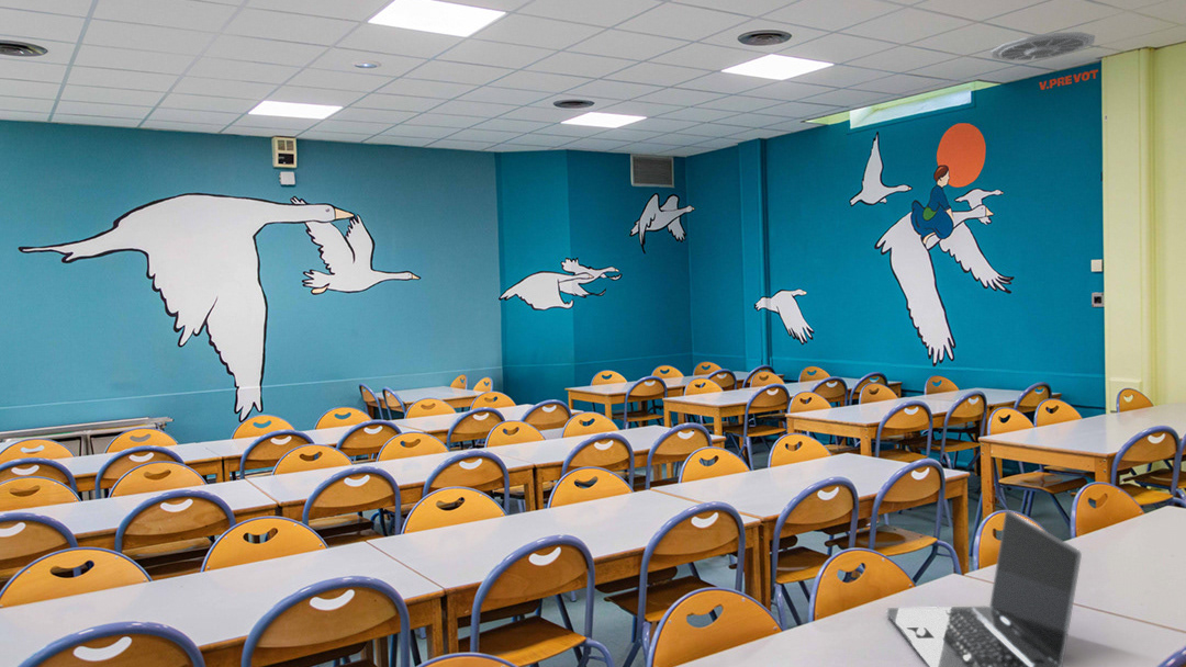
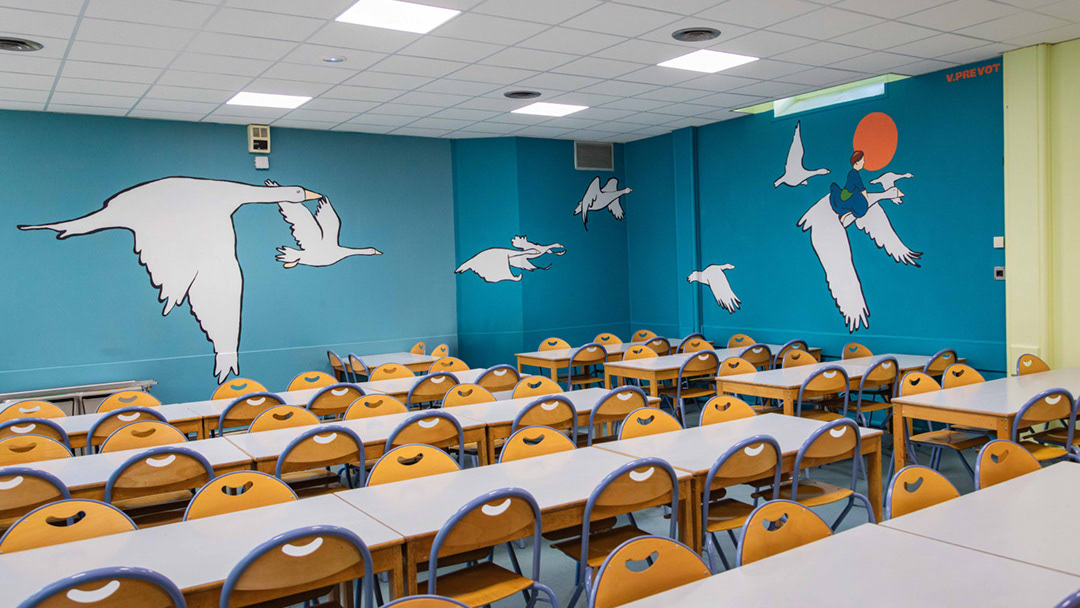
- ceiling vent (1041, 48)
- laptop (992, 591)
